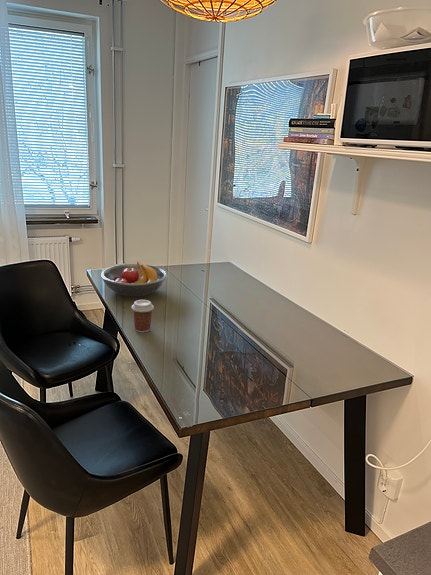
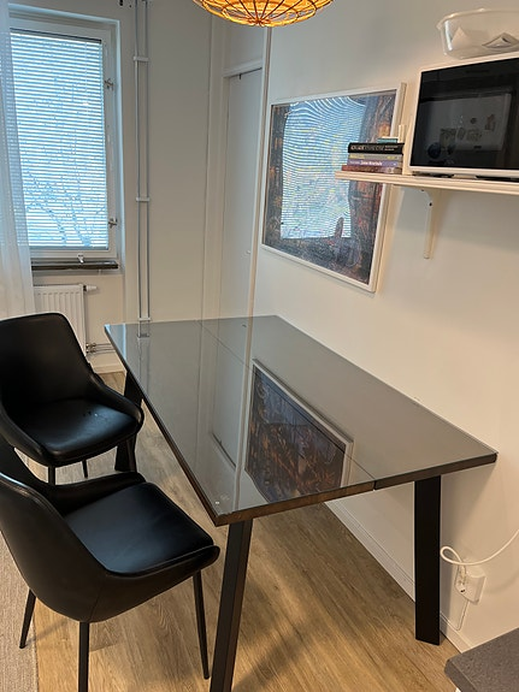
- coffee cup (142, 316)
- fruit bowl (134, 280)
